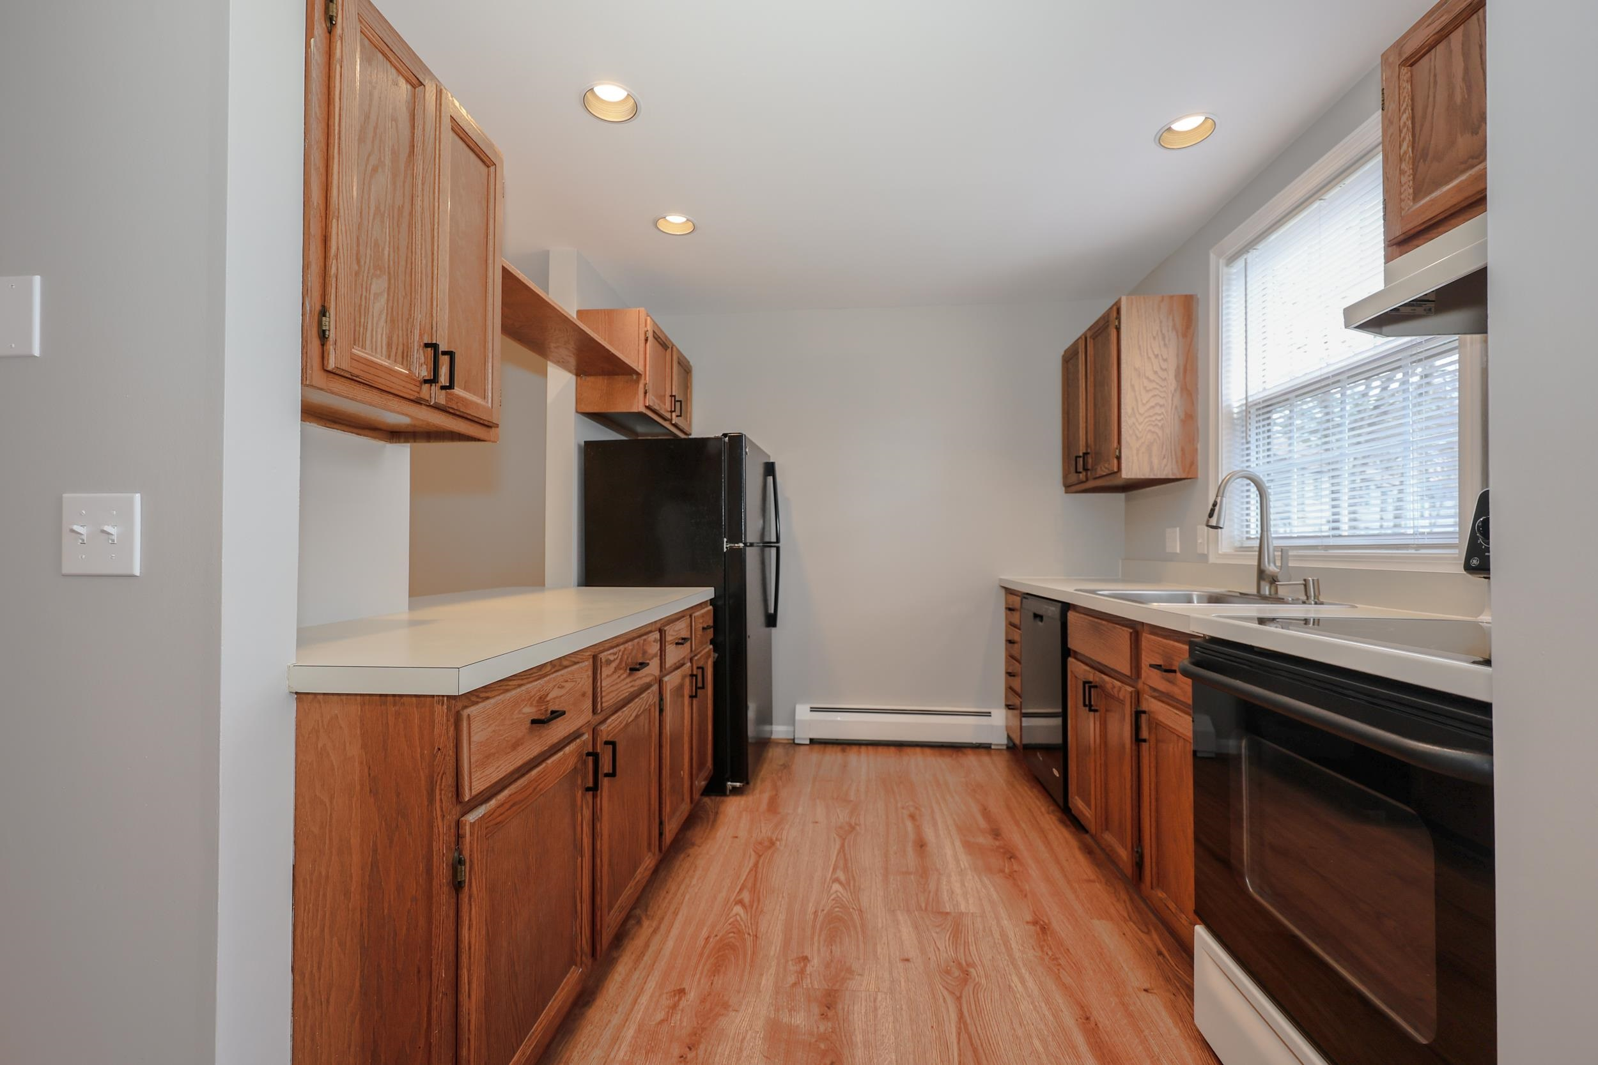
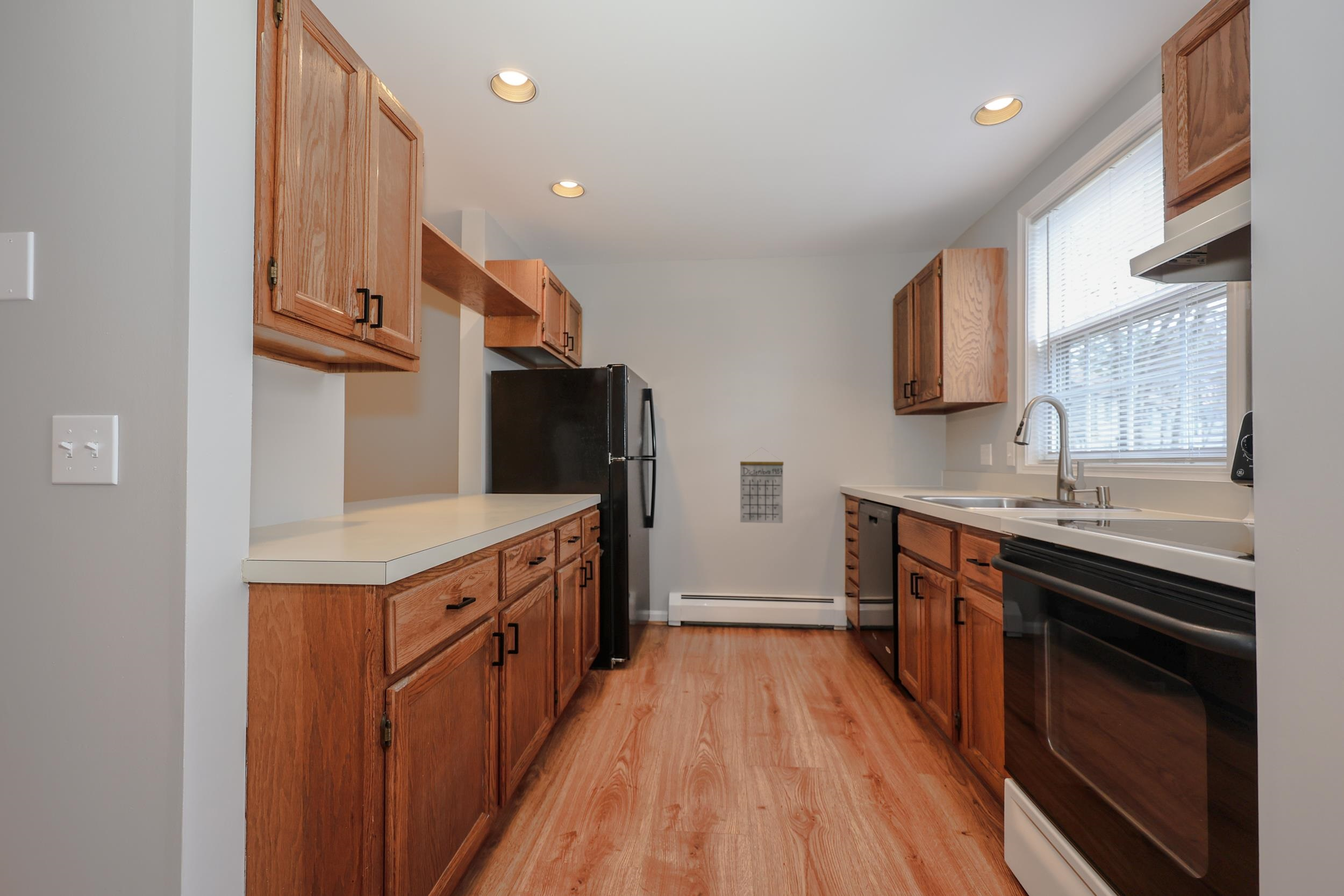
+ calendar (761, 485)
